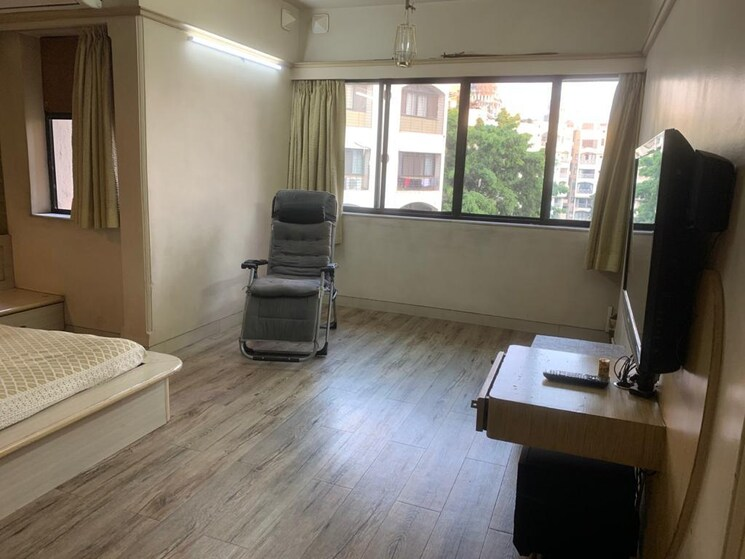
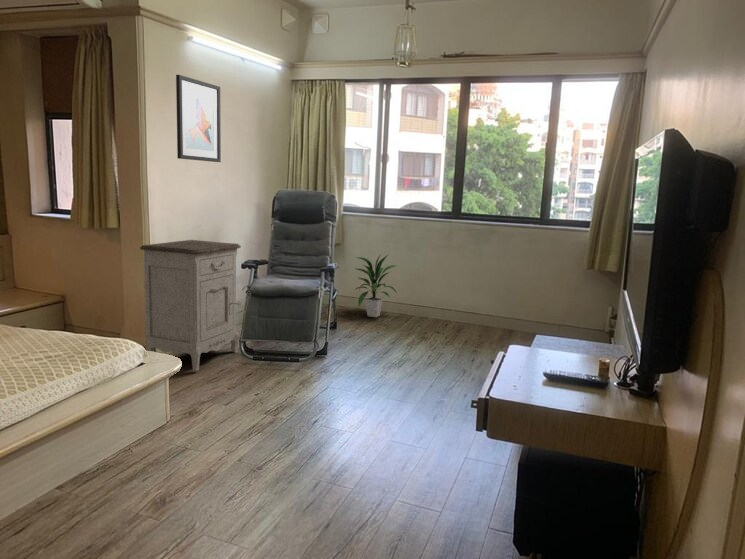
+ wall art (199, 121)
+ indoor plant (372, 284)
+ nightstand (198, 302)
